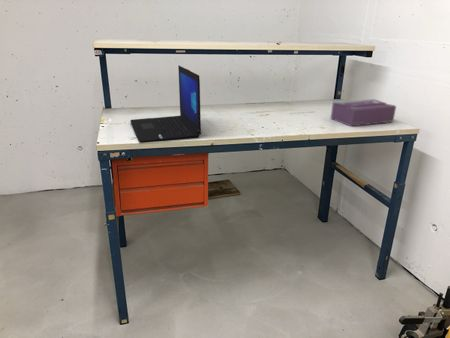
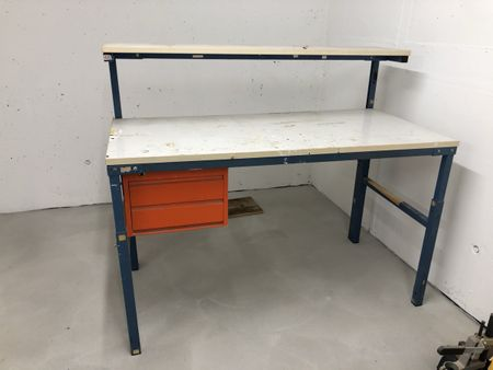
- tissue box (362, 112)
- laptop (161, 117)
